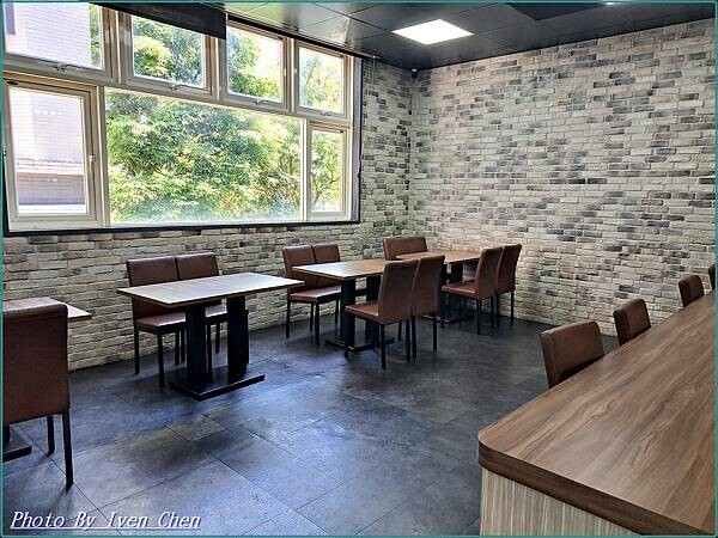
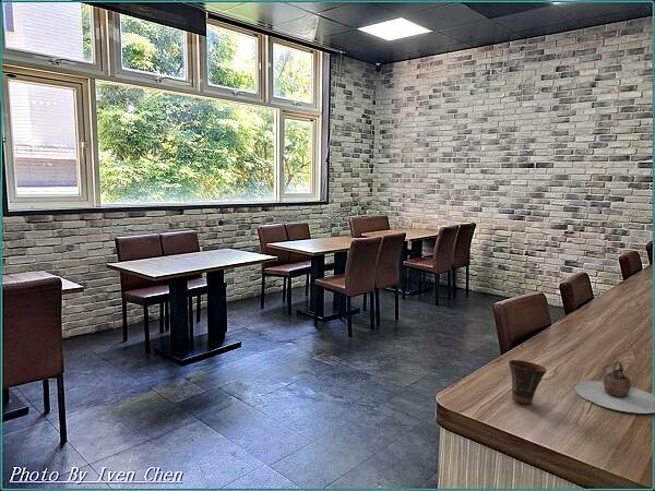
+ teapot (618, 380)
+ cup (526, 382)
